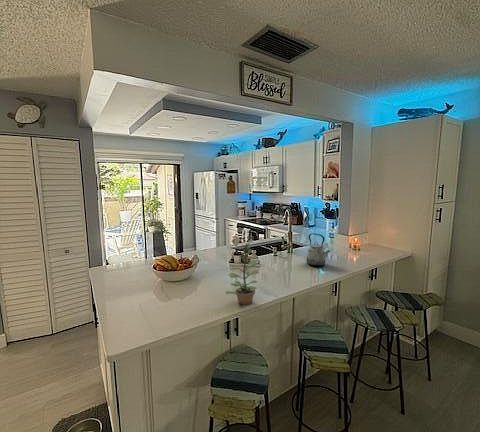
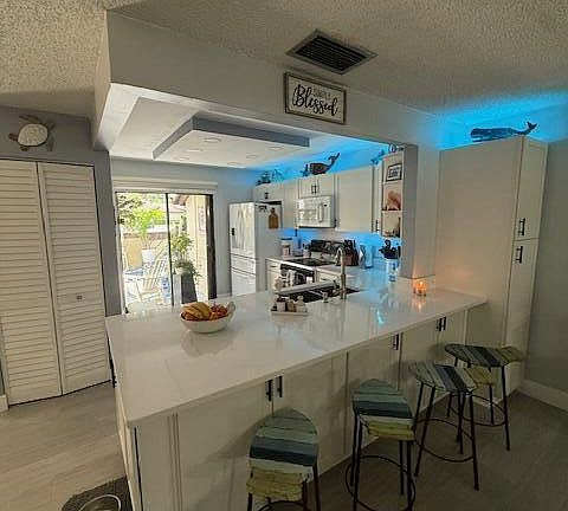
- kettle (318, 249)
- plant (242, 271)
